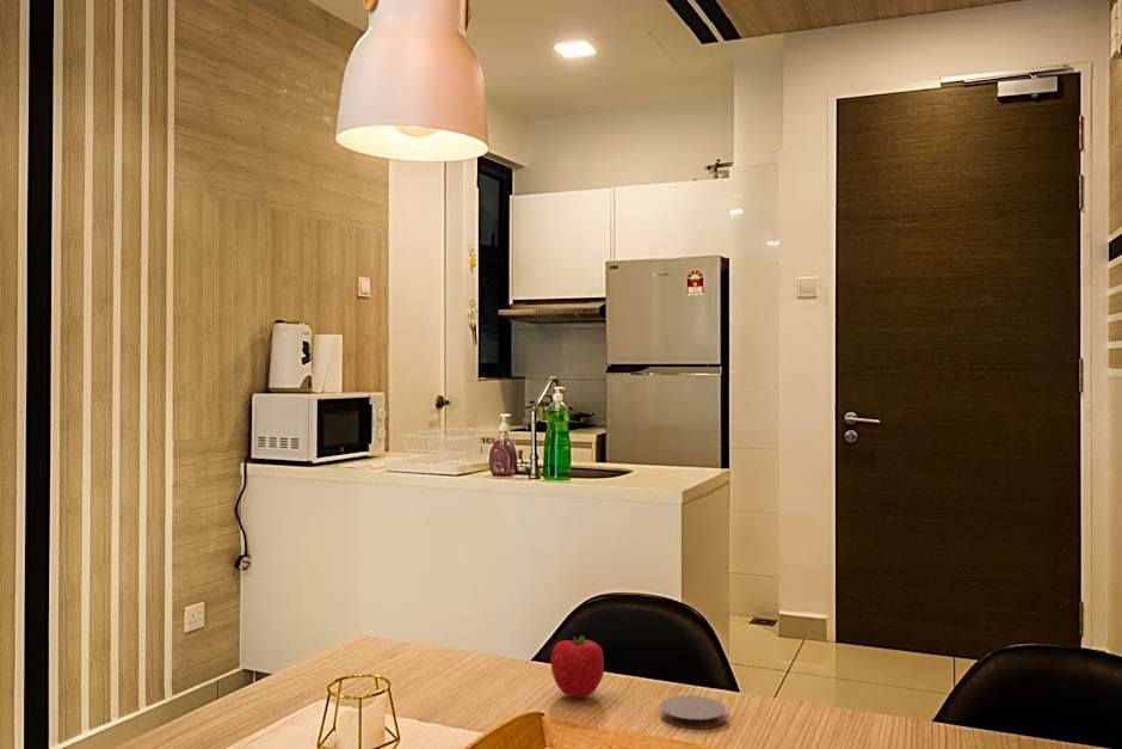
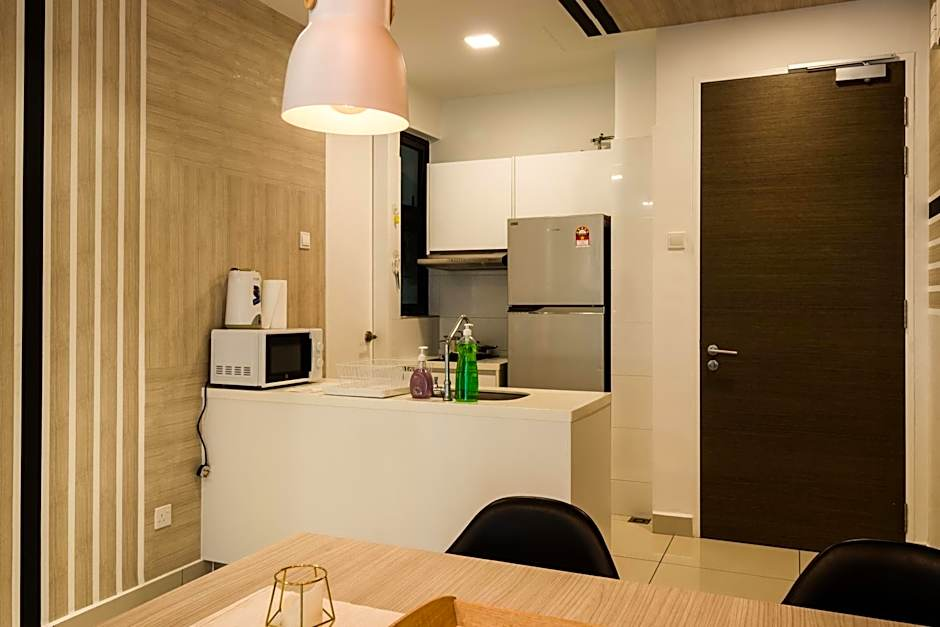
- coaster (692, 711)
- fruit (577, 664)
